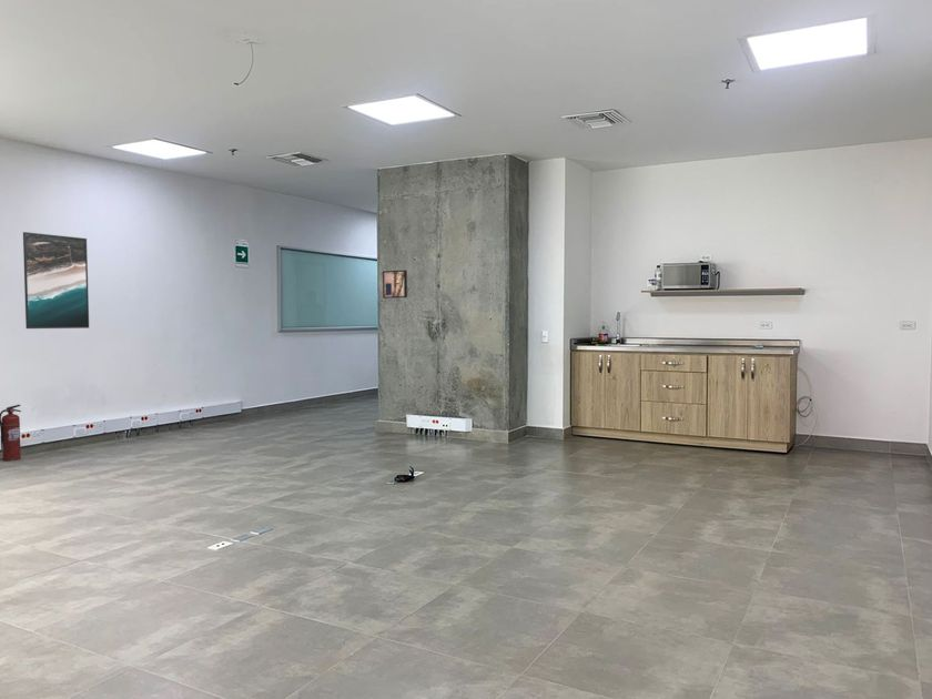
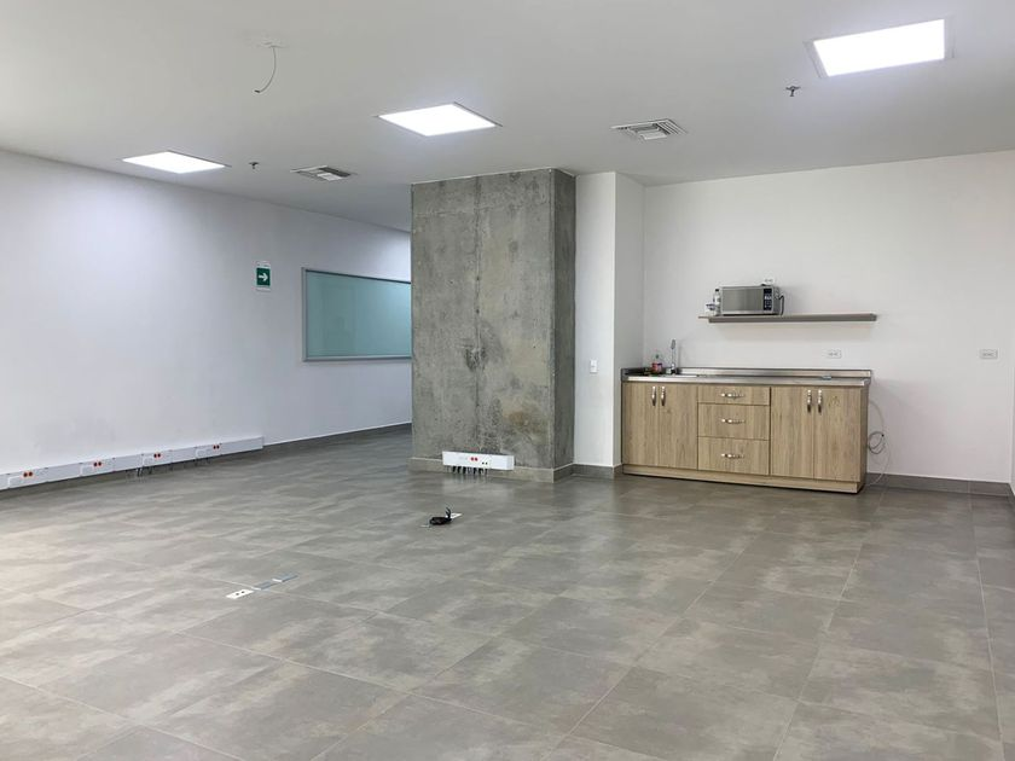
- fire extinguisher (10, 432)
- wall art (394, 284)
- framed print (57, 282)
